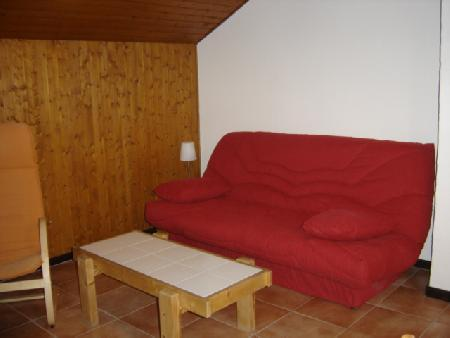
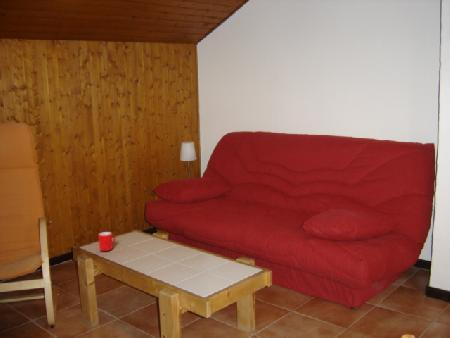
+ cup (107, 241)
